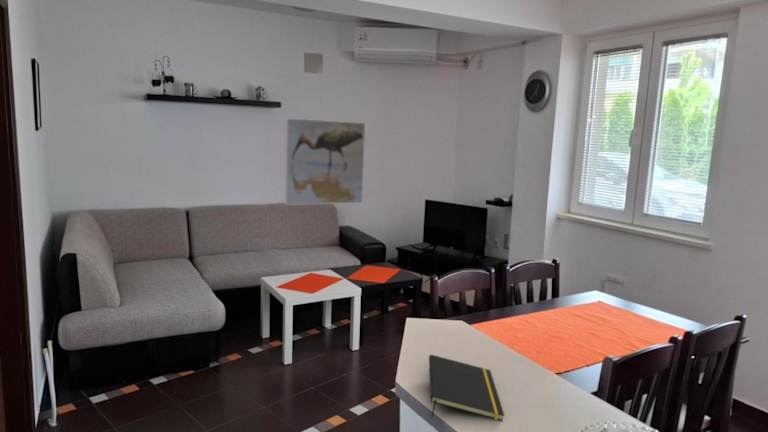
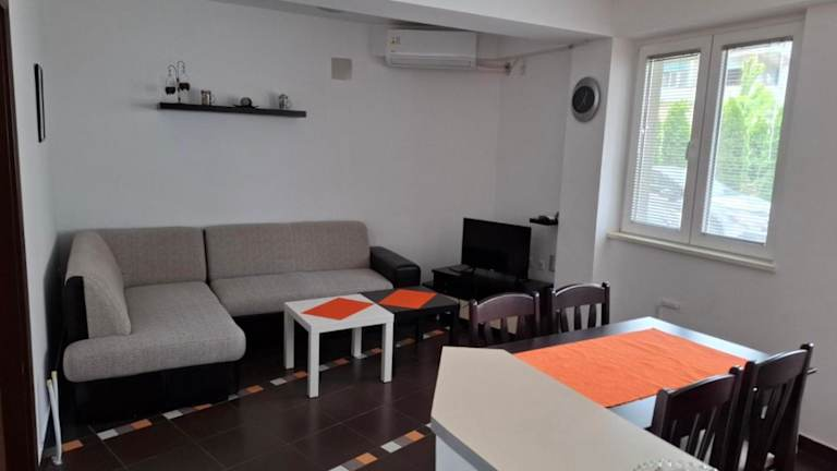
- notepad (463, 384)
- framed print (325, 162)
